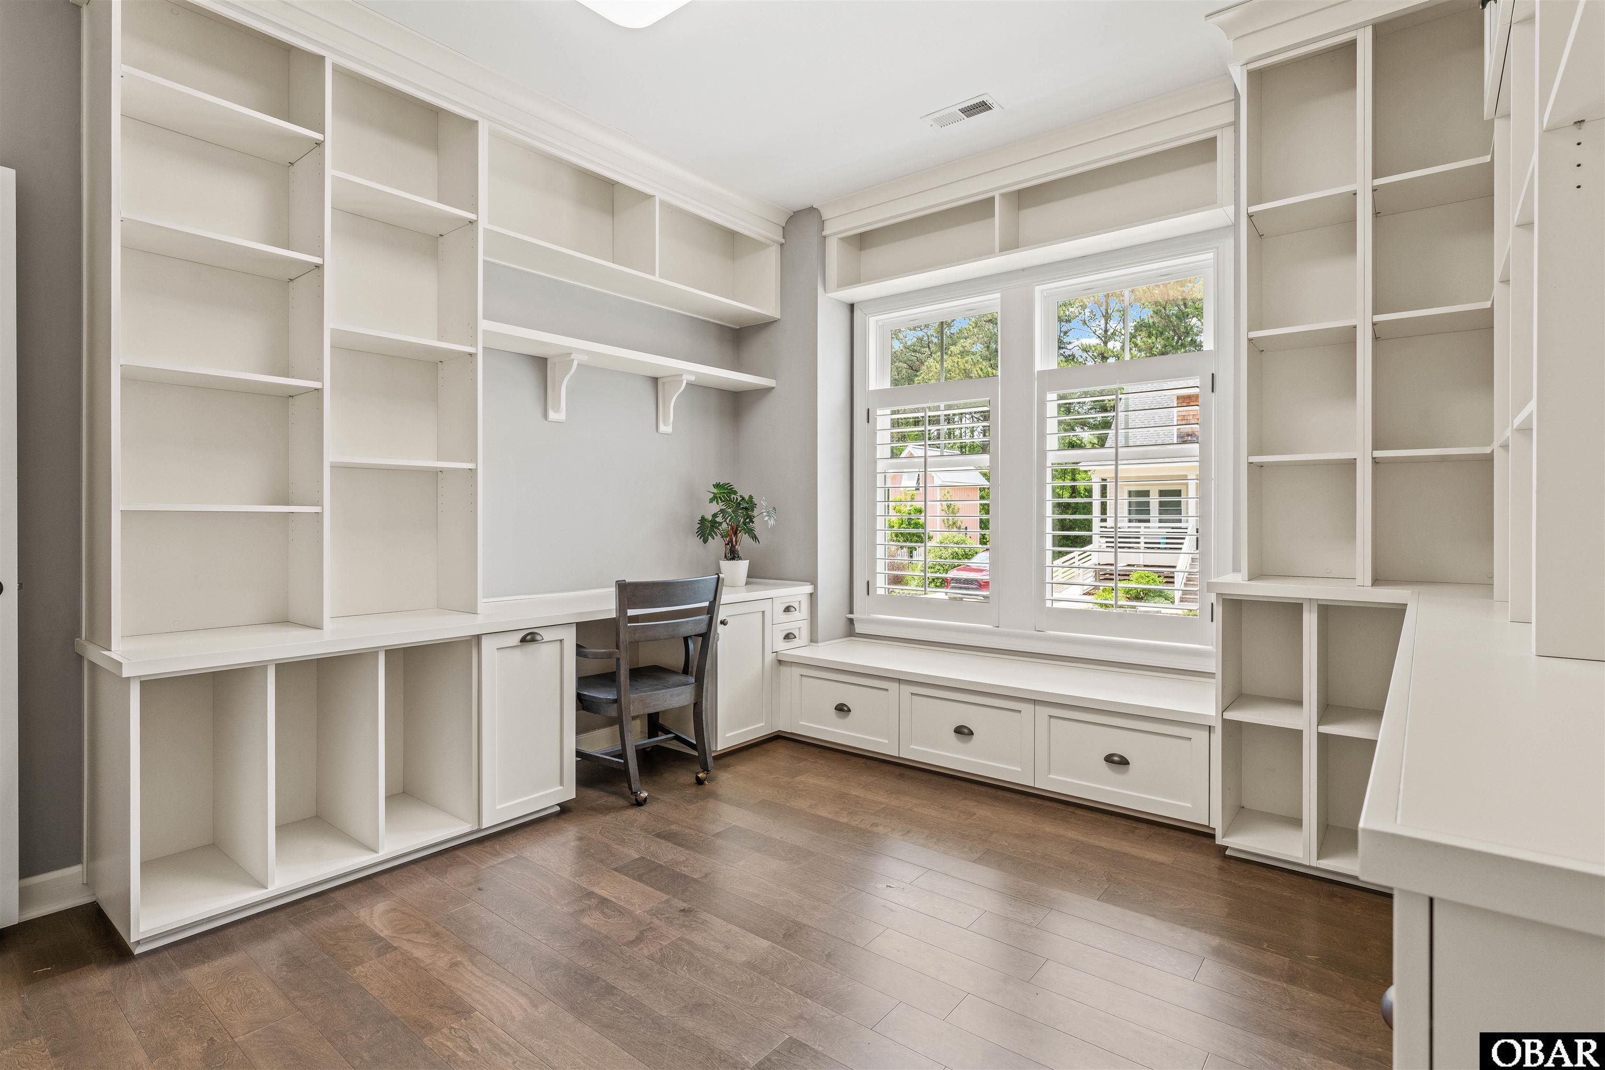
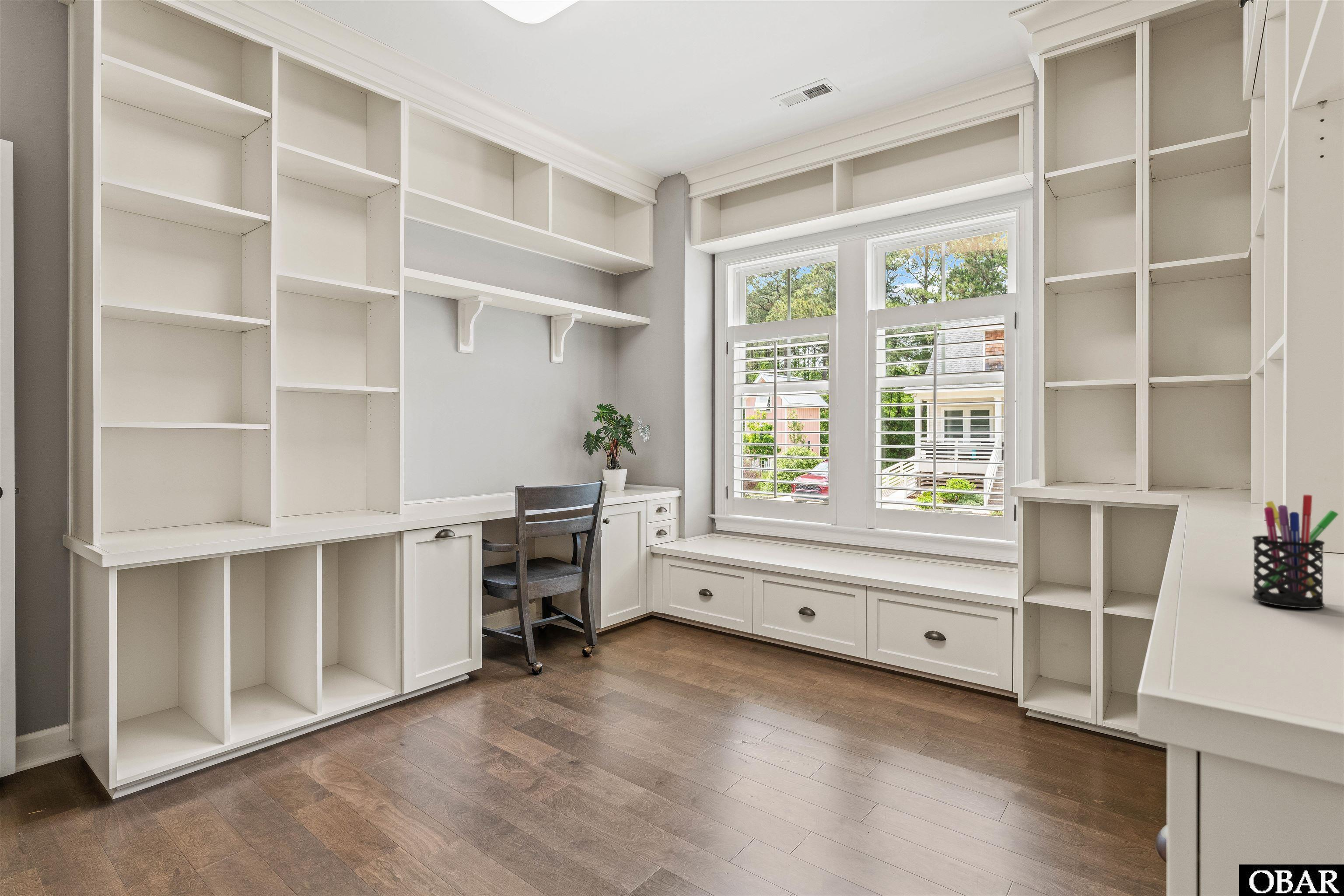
+ pen holder (1297, 548)
